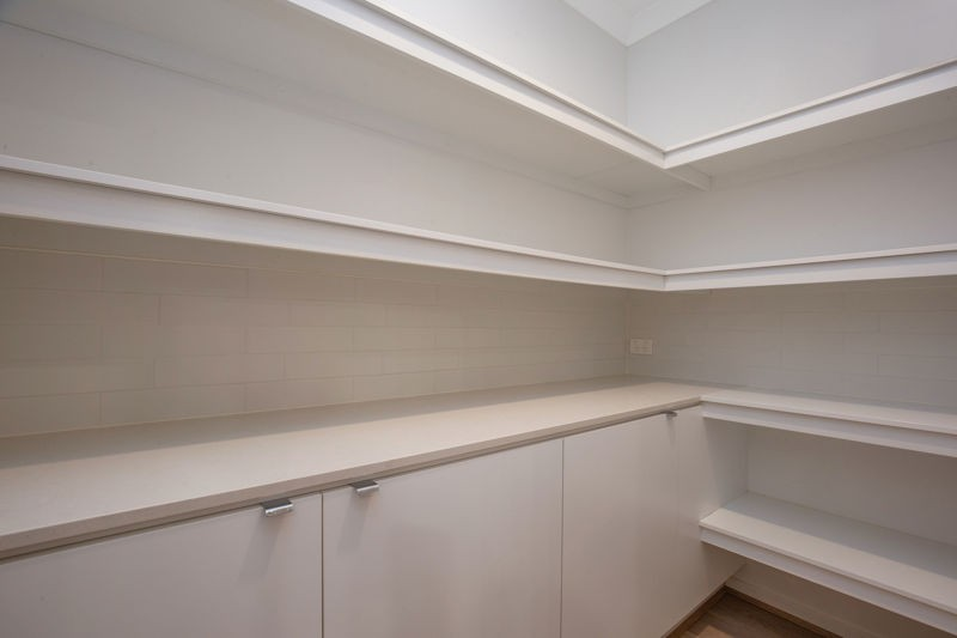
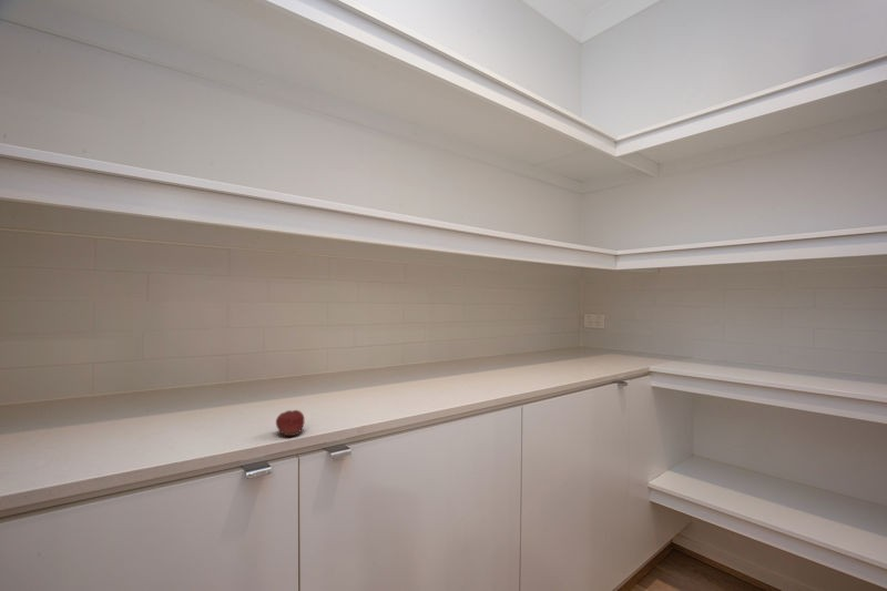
+ fruit (290, 421)
